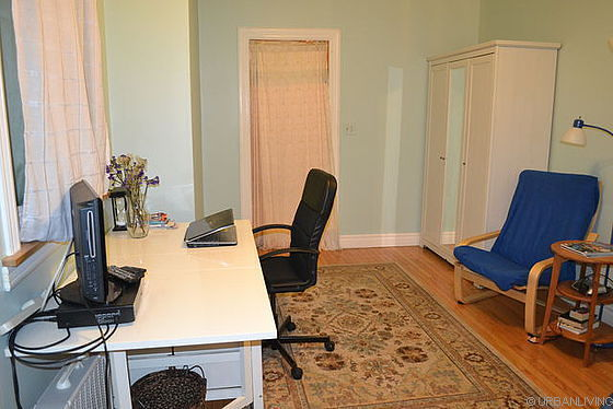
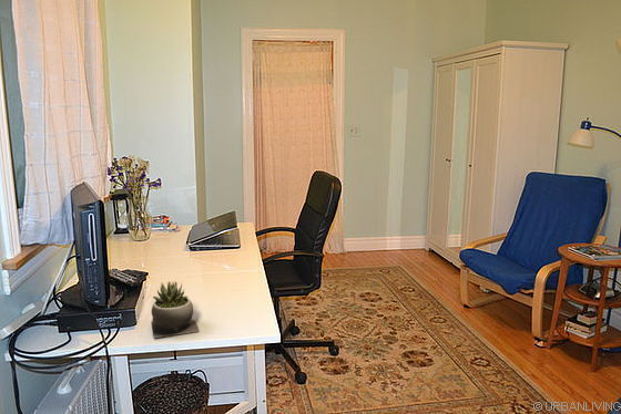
+ succulent plant (173, 304)
